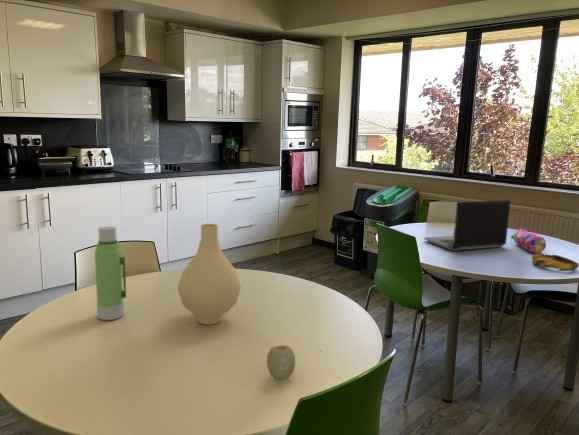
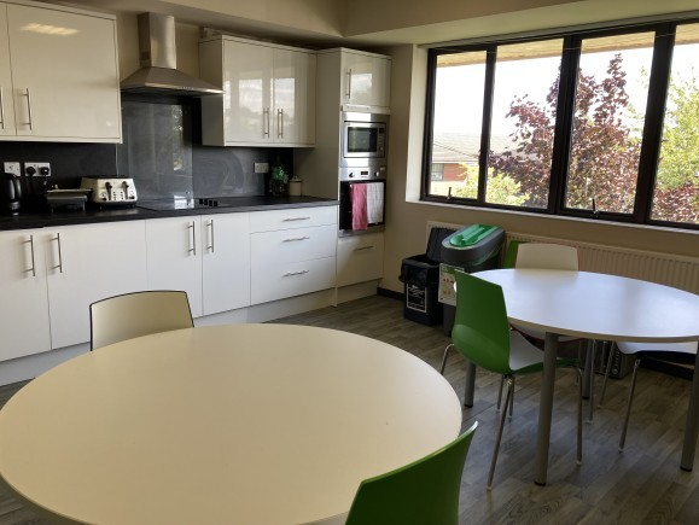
- pencil case (528, 240)
- laptop computer (465, 221)
- fruit (280, 362)
- water bottle (109, 272)
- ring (554, 260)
- vase (209, 273)
